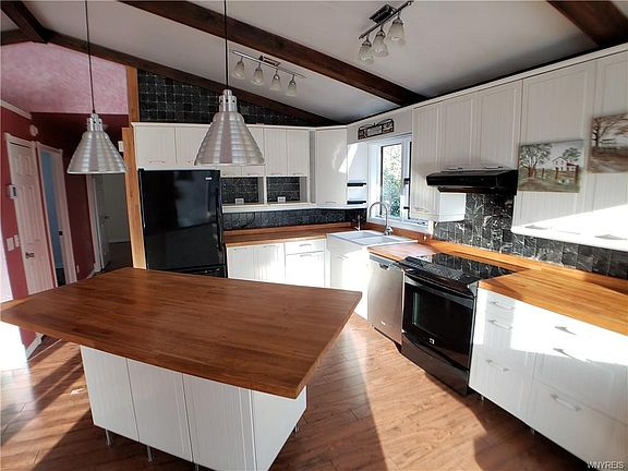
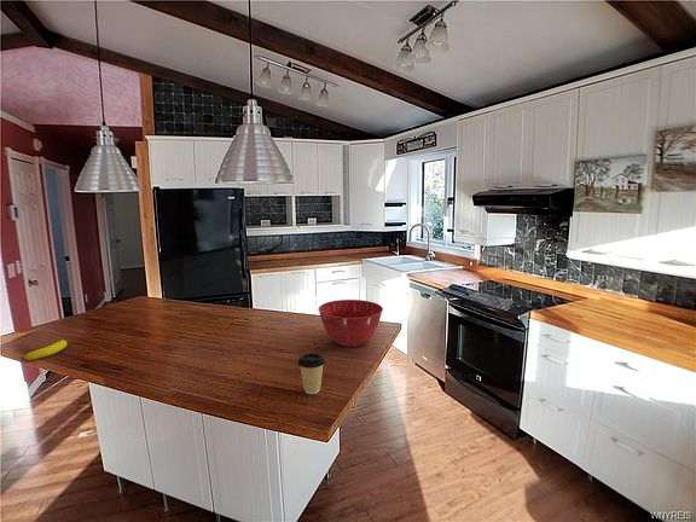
+ mixing bowl (350, 324)
+ banana (50, 347)
+ coffee cup (312, 372)
